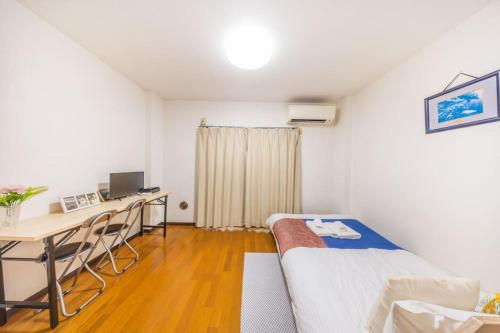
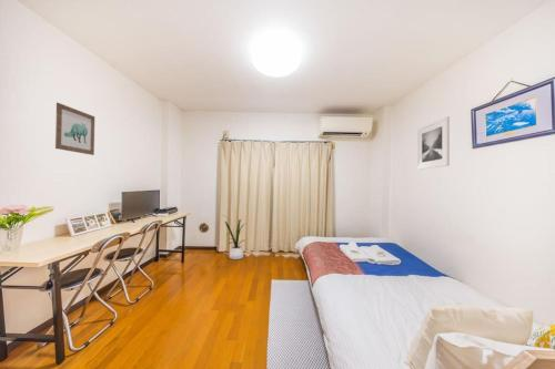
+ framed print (432, 145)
+ house plant (234, 235)
+ wall art (77, 131)
